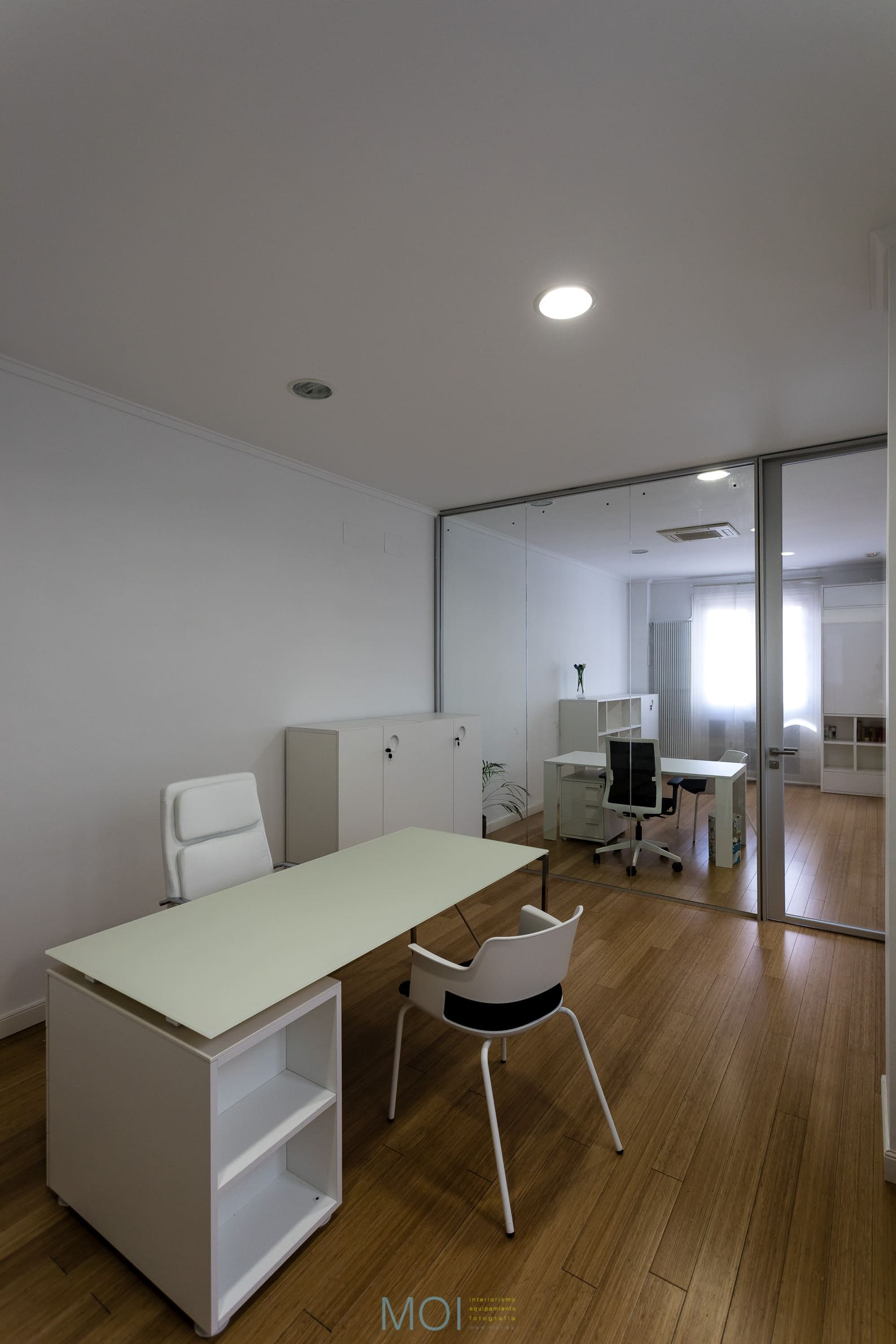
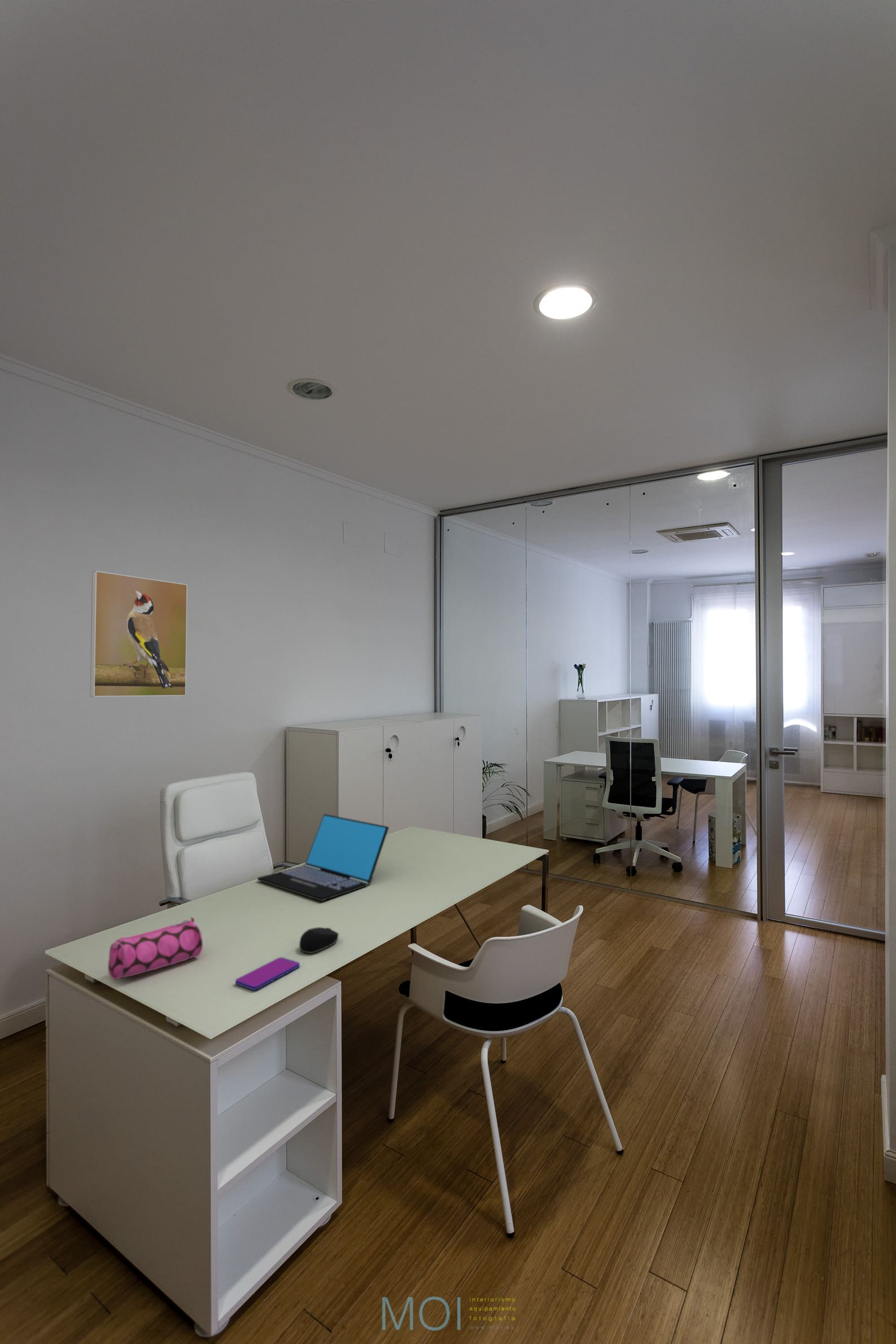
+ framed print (142, 637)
+ smartphone (268, 972)
+ computer mouse (319, 936)
+ pencil case (156, 947)
+ laptop (323, 853)
